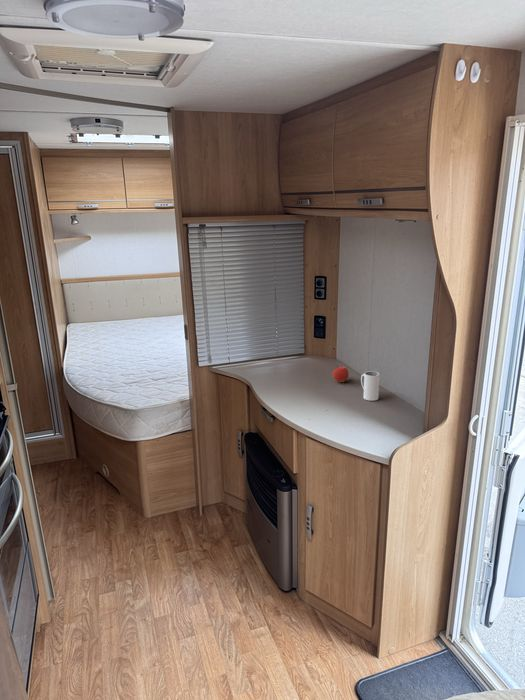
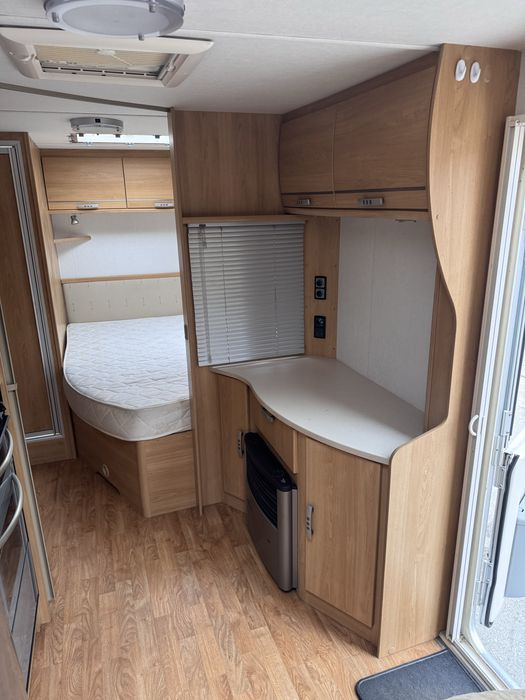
- fruit (340, 373)
- mug (369, 384)
